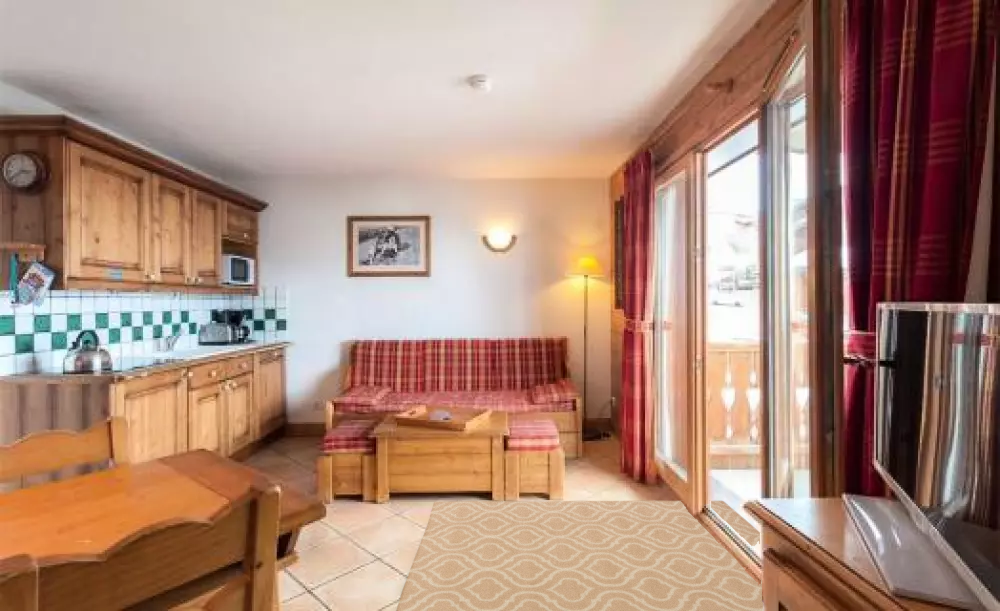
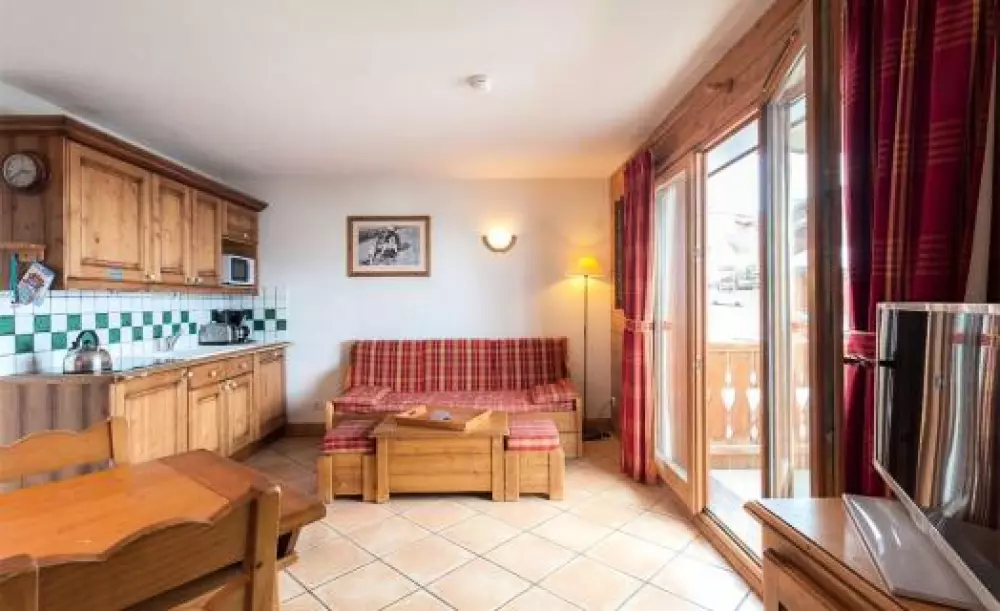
- rug (597, 551)
